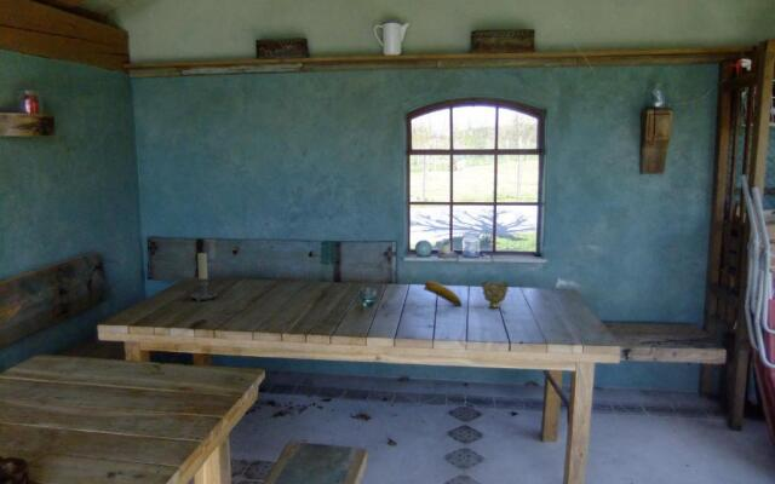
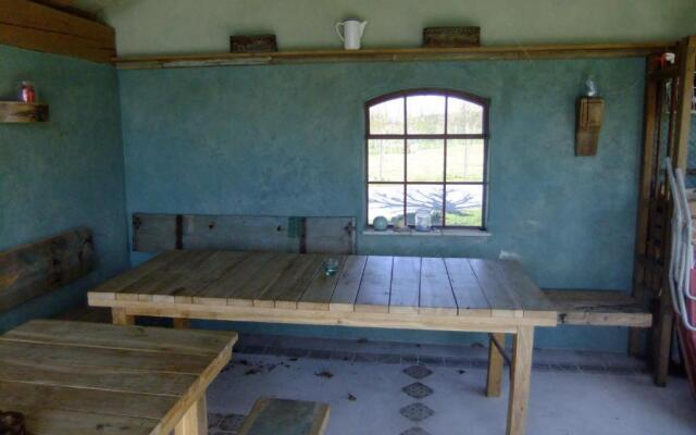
- candle holder (201, 276)
- decorative bowl (494, 294)
- fruit (442, 294)
